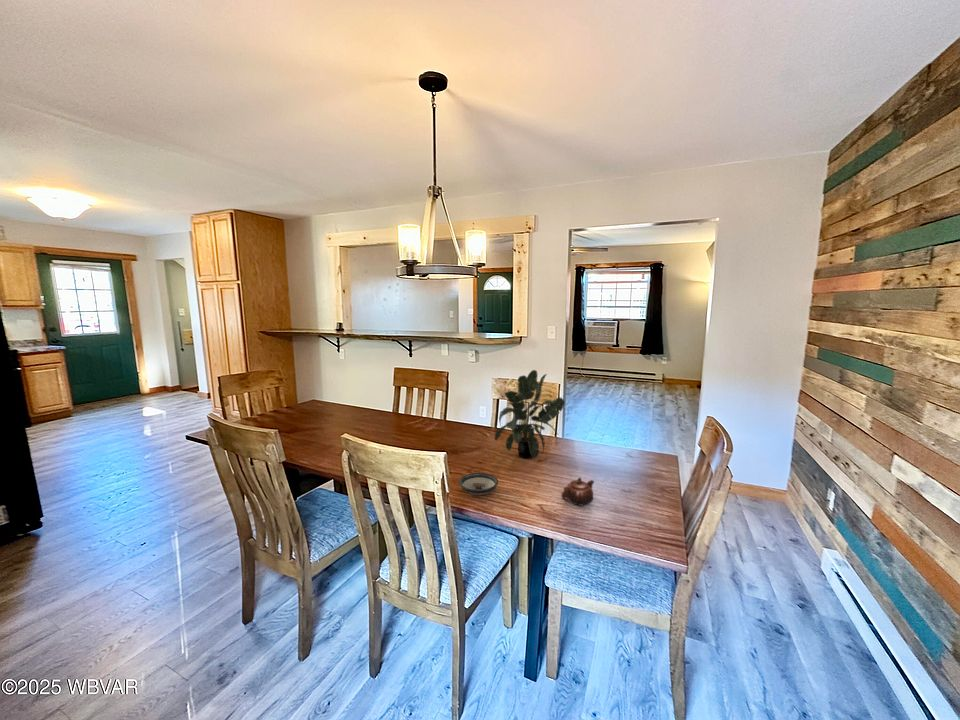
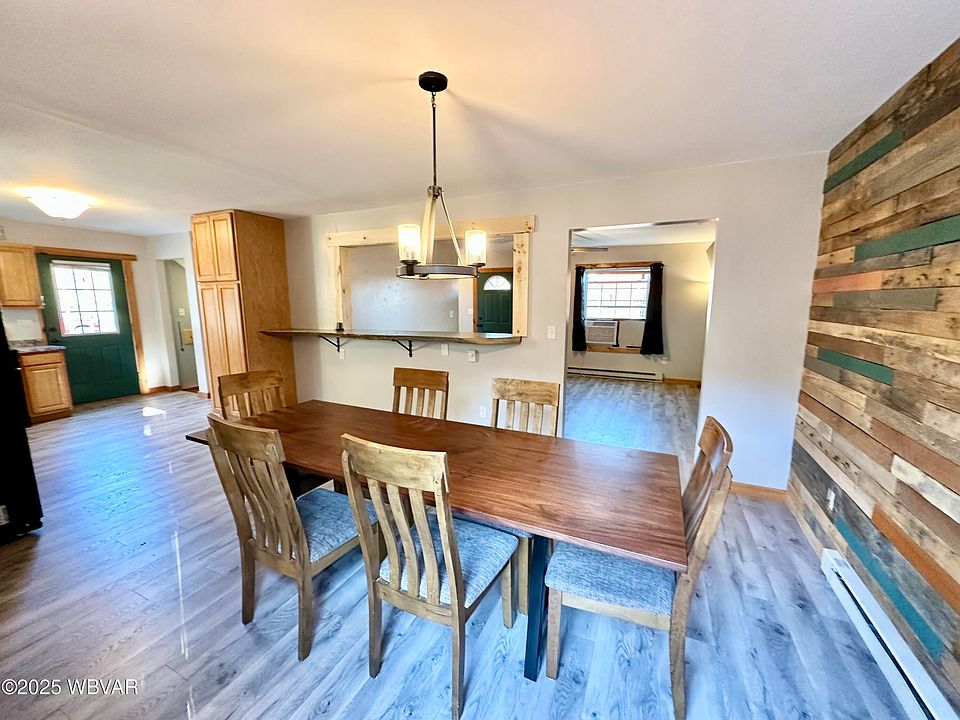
- saucer (478, 485)
- potted plant (522, 414)
- teapot (577, 489)
